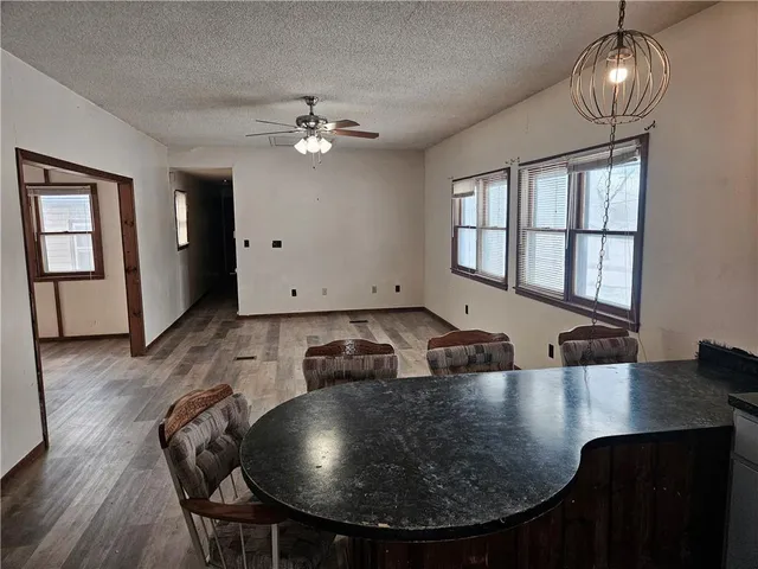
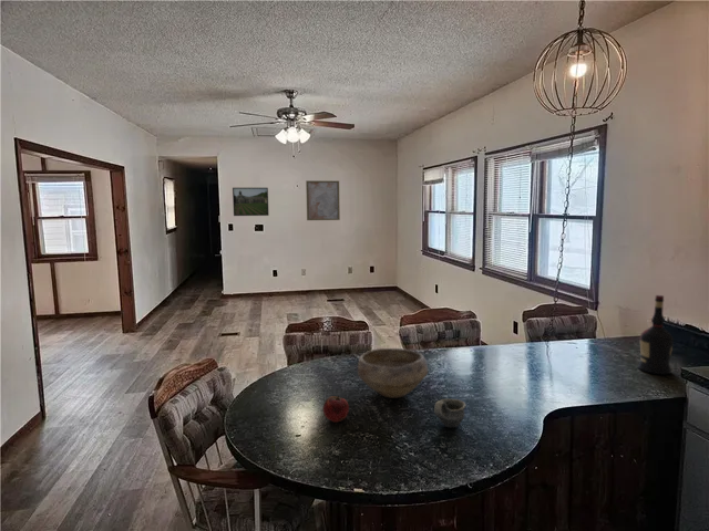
+ cup (446, 410)
+ wall art (322, 200)
+ bowl (392, 374)
+ liquor (657, 333)
+ fruit (336, 407)
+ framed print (250, 201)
